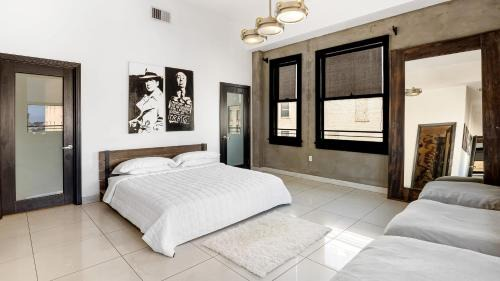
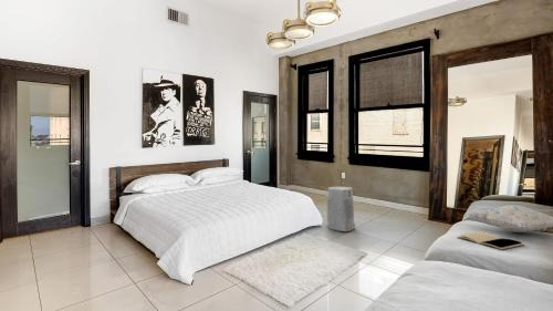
+ air purifier (340, 207)
+ decorative pillow (515, 218)
+ book (489, 239)
